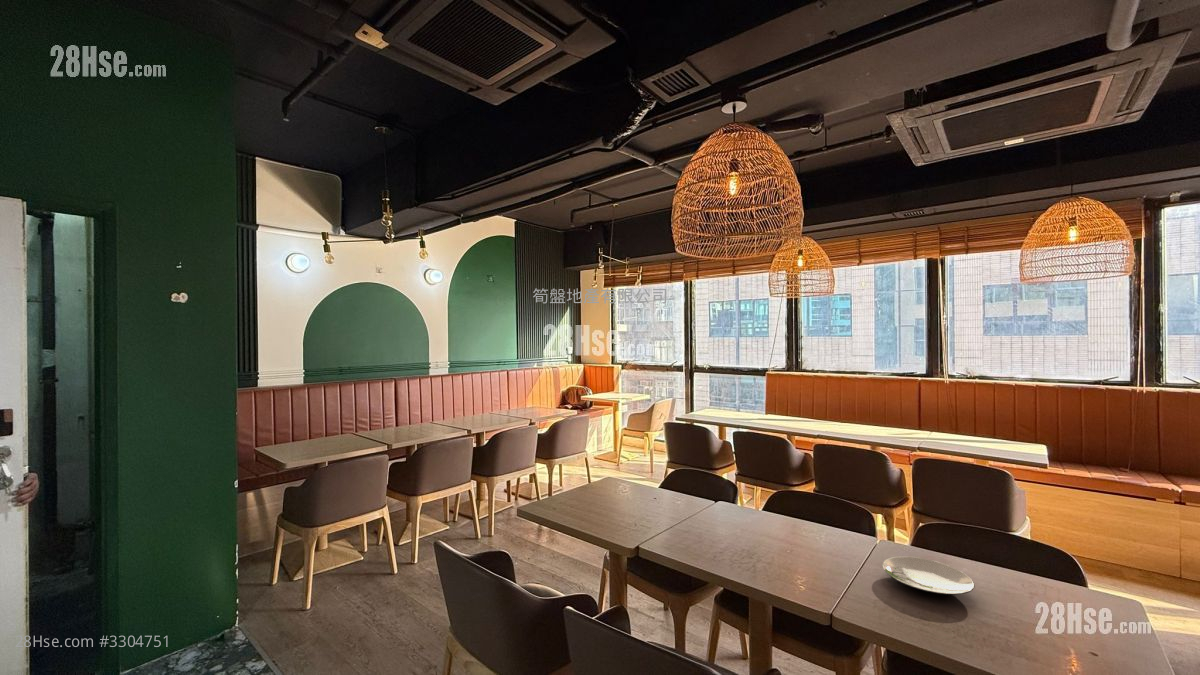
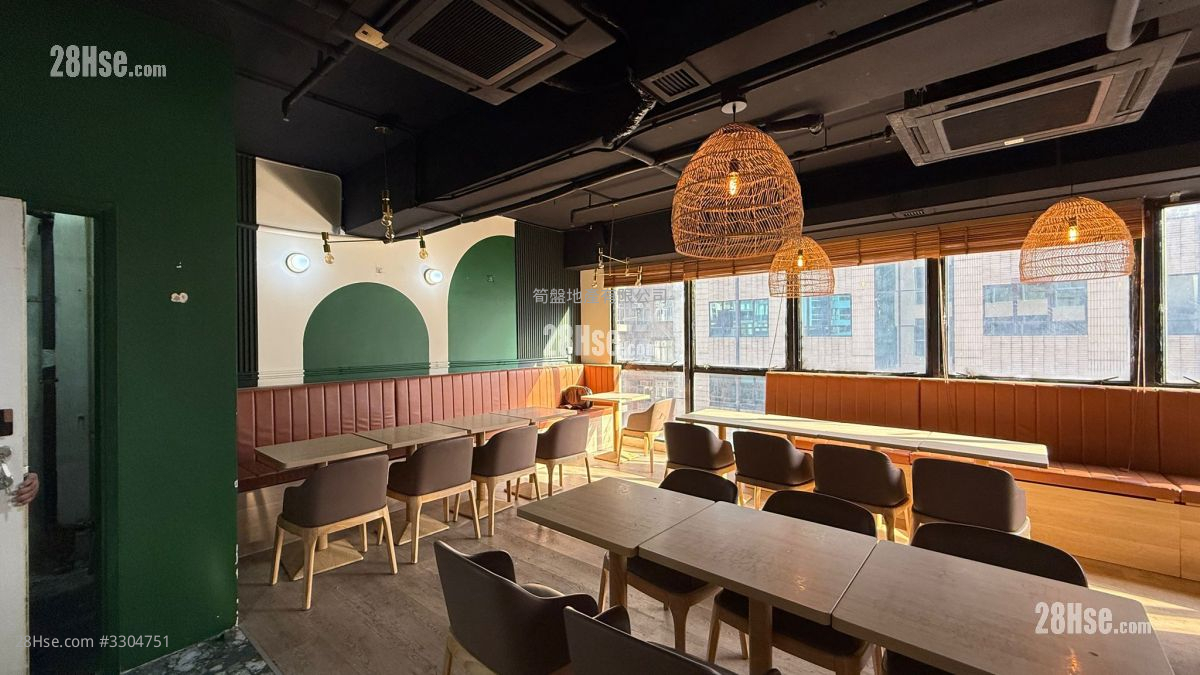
- plate (926, 578)
